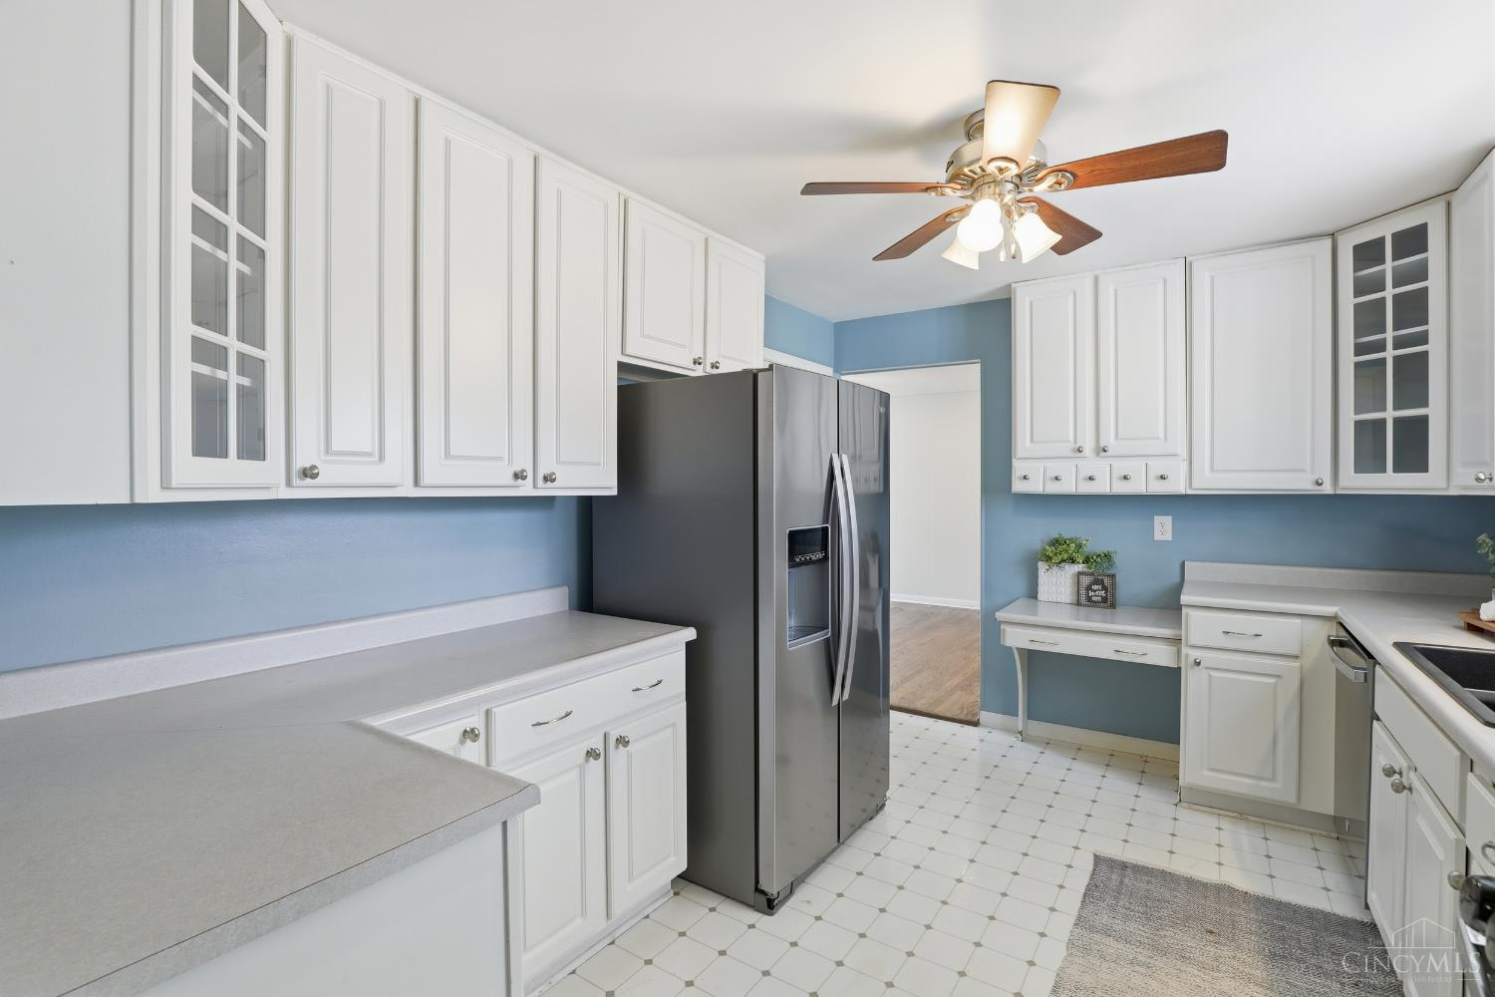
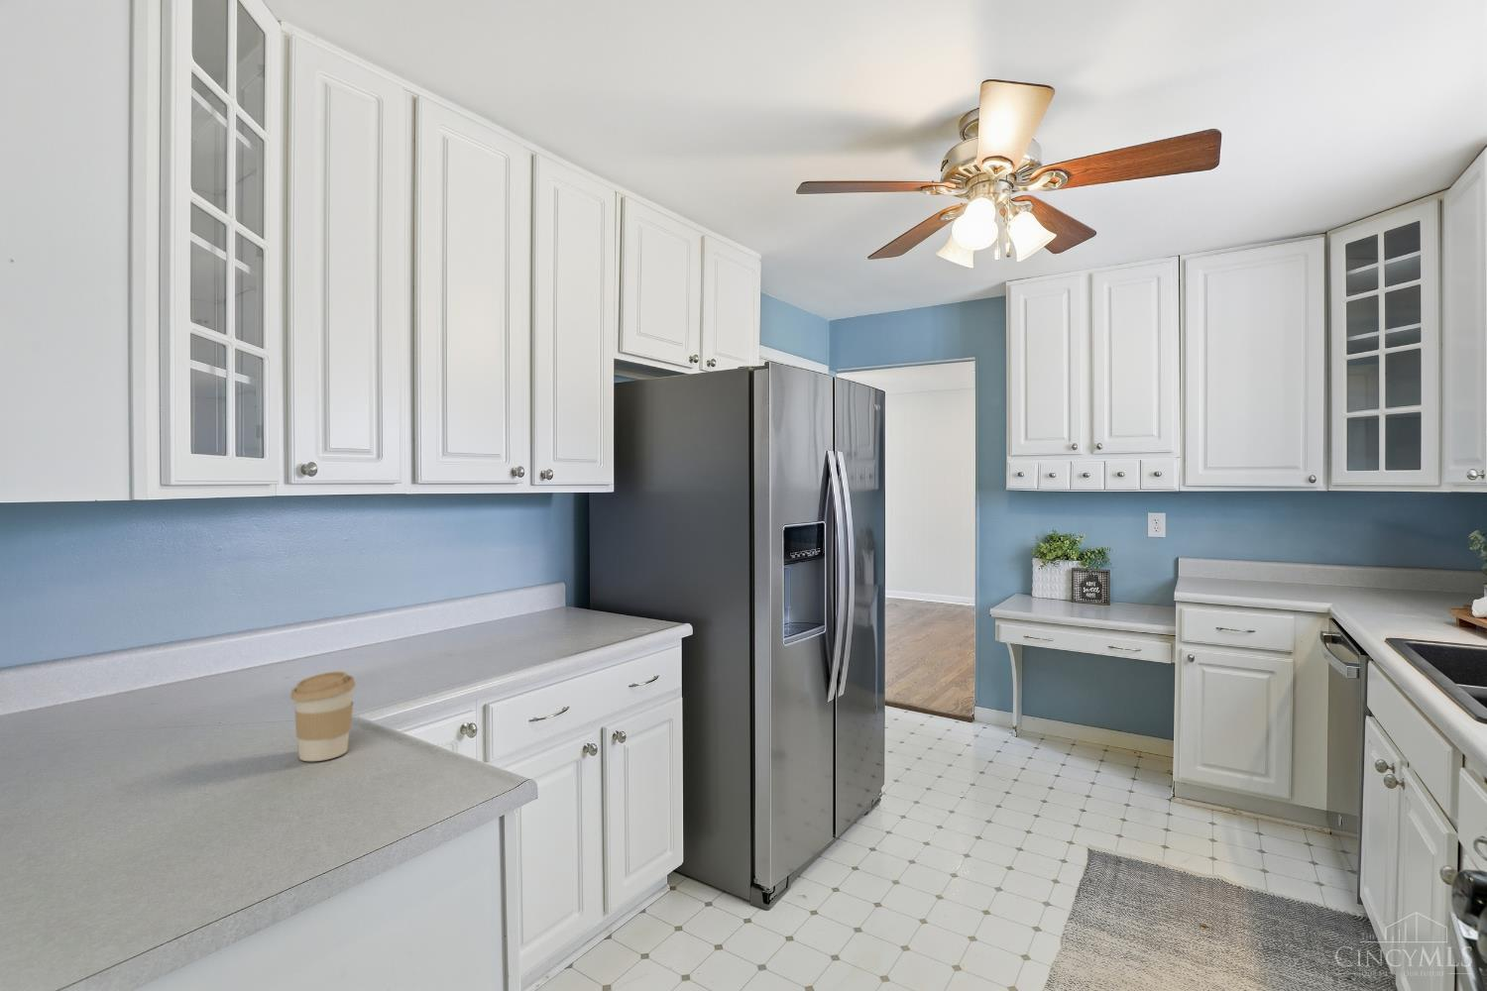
+ coffee cup (323, 714)
